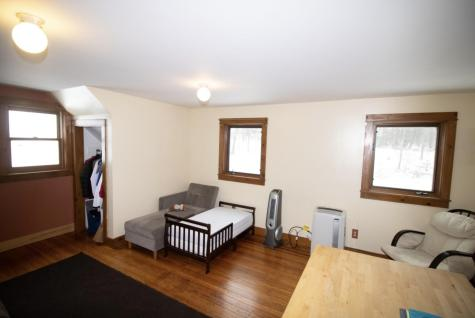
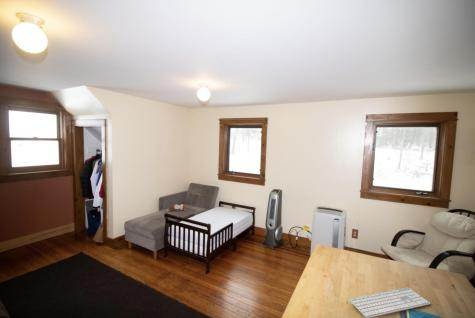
+ keyboard (389, 301)
